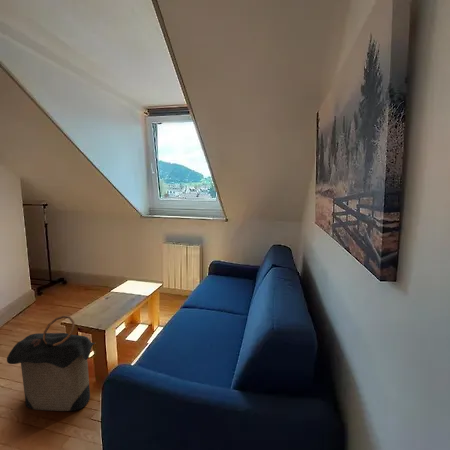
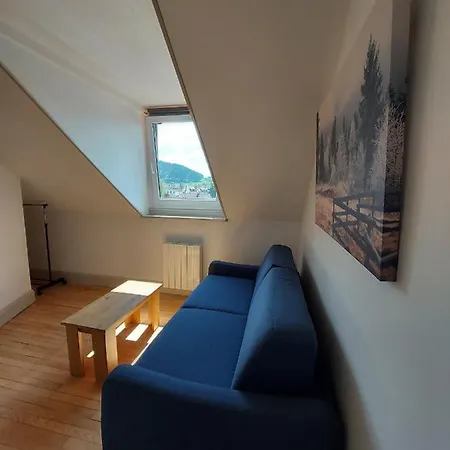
- laundry hamper (52, 362)
